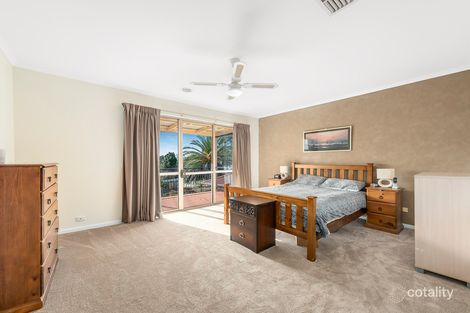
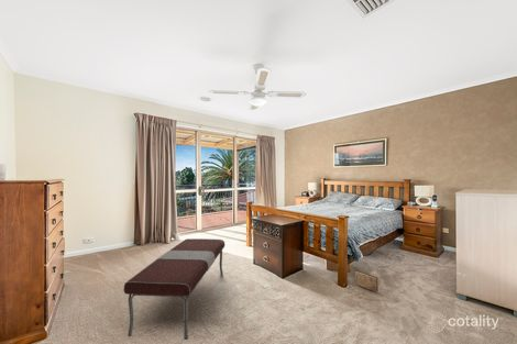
+ book (365, 280)
+ bench (186, 276)
